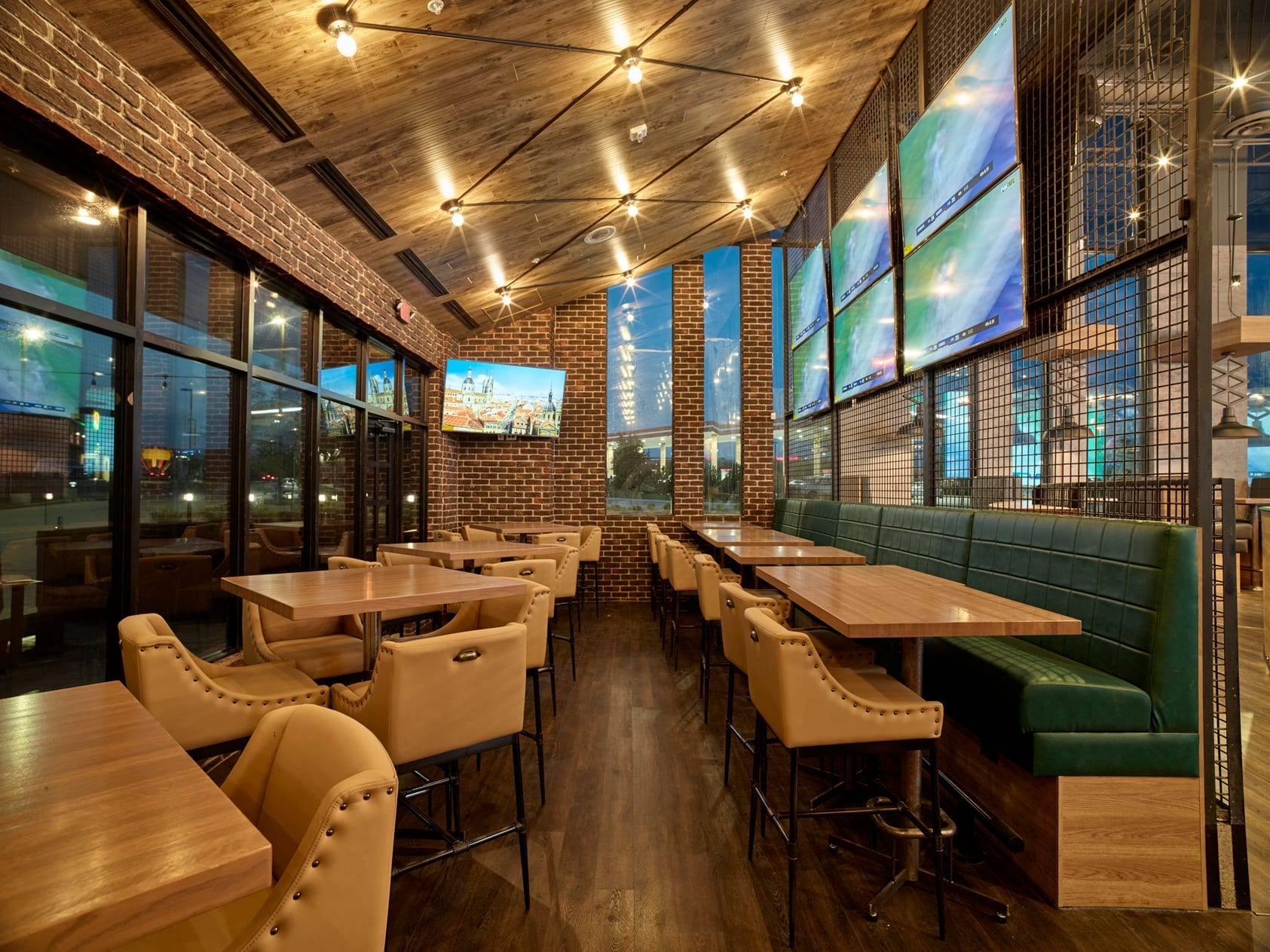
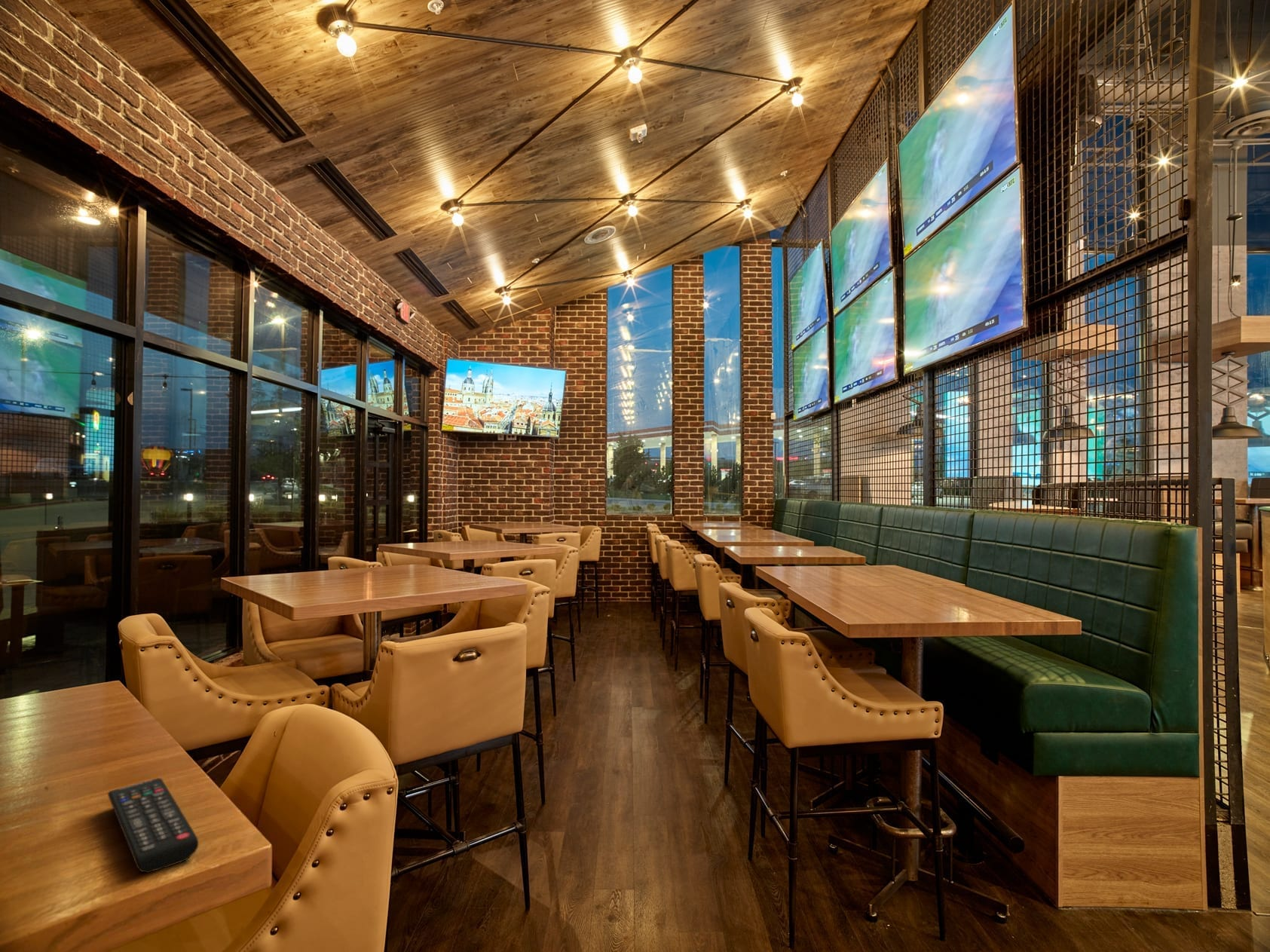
+ remote control (149, 820)
